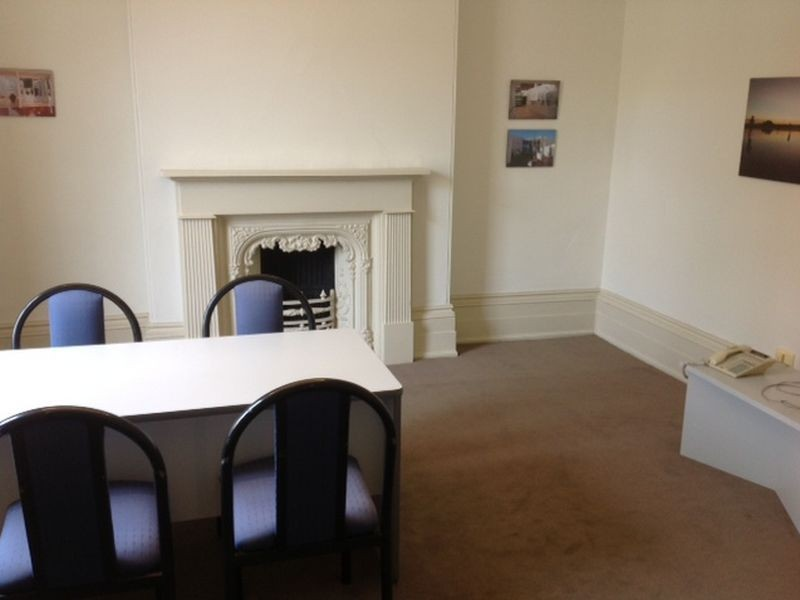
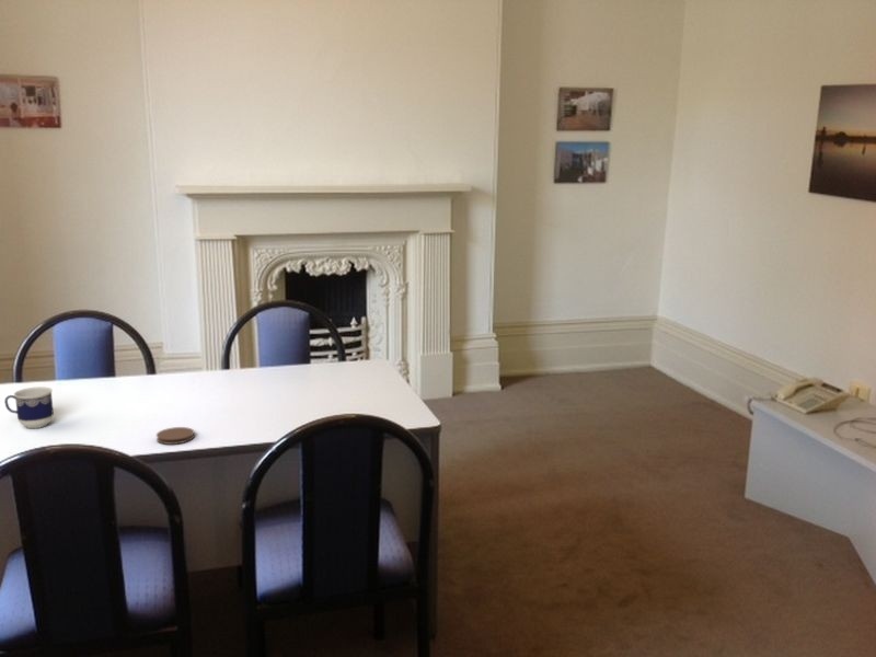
+ cup (28, 408)
+ coaster (175, 435)
